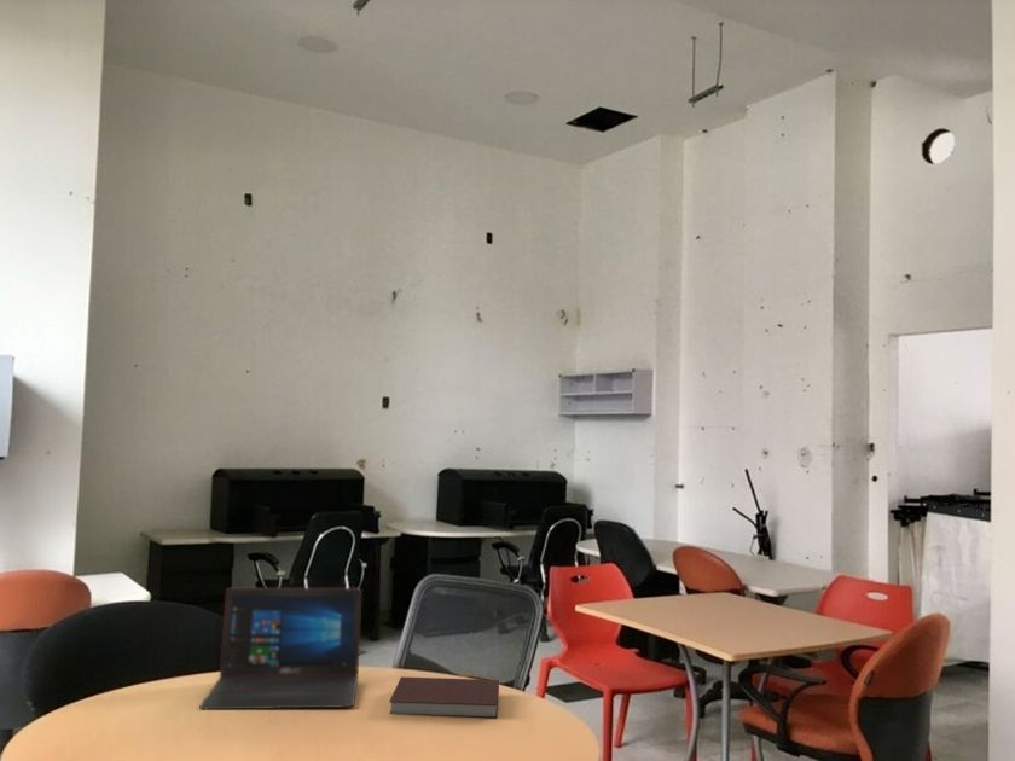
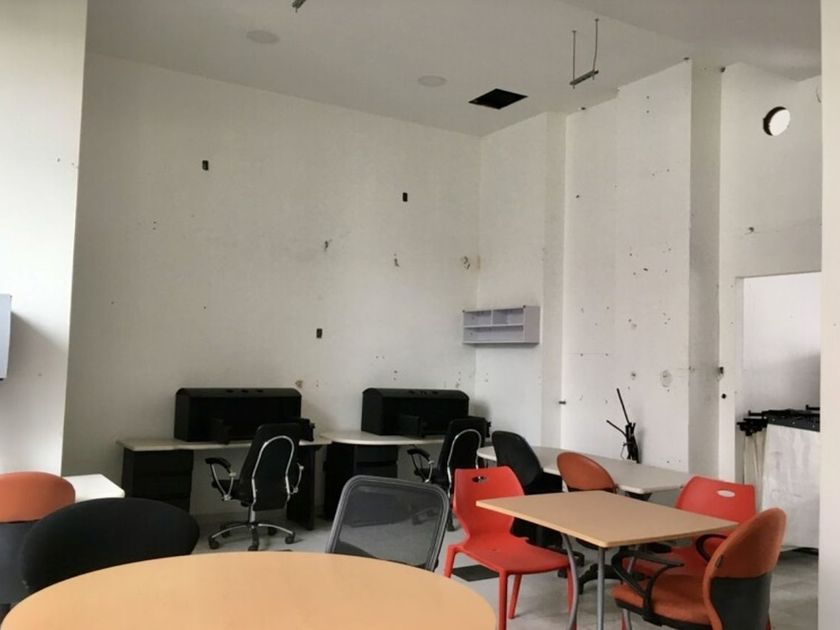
- laptop (286, 645)
- notebook (446, 696)
